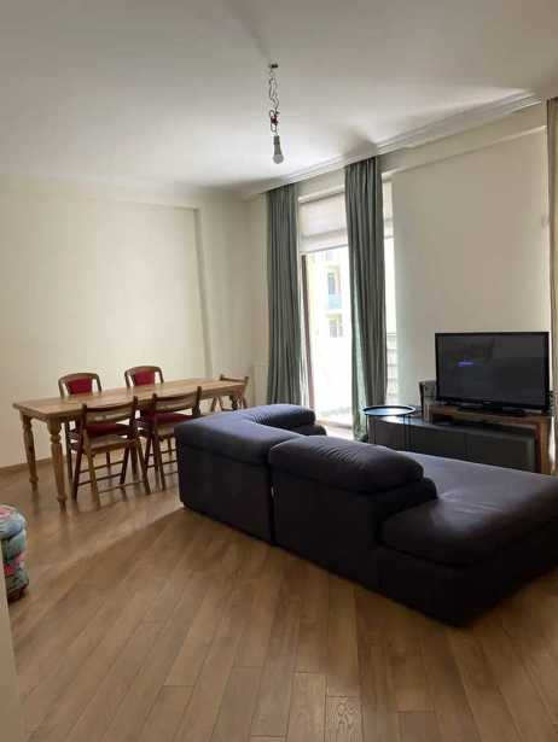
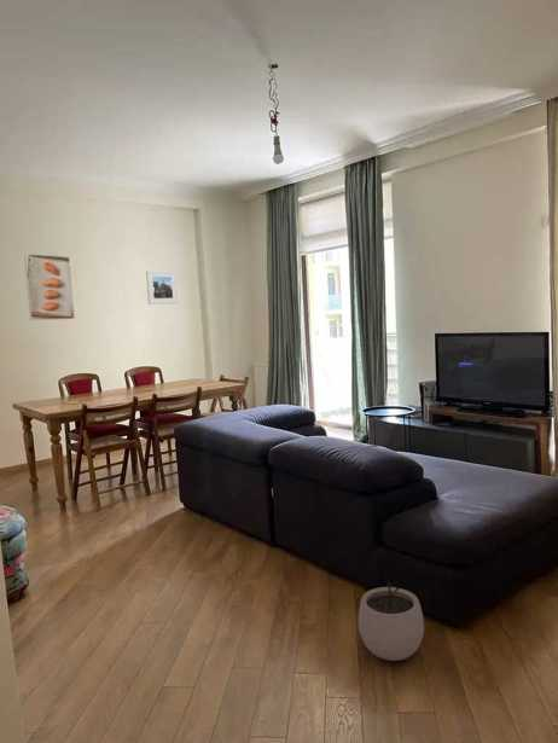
+ plant pot (390, 615)
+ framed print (162, 288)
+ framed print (50, 288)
